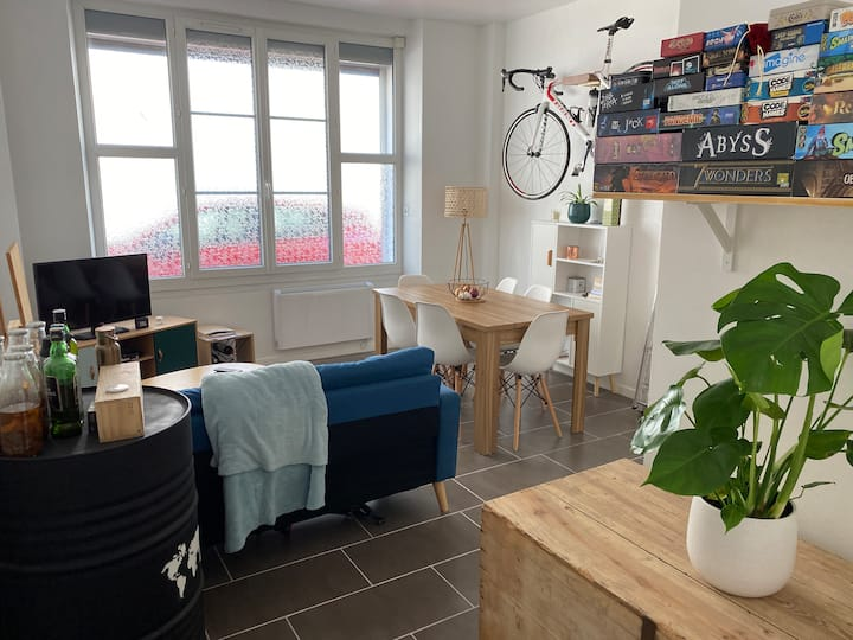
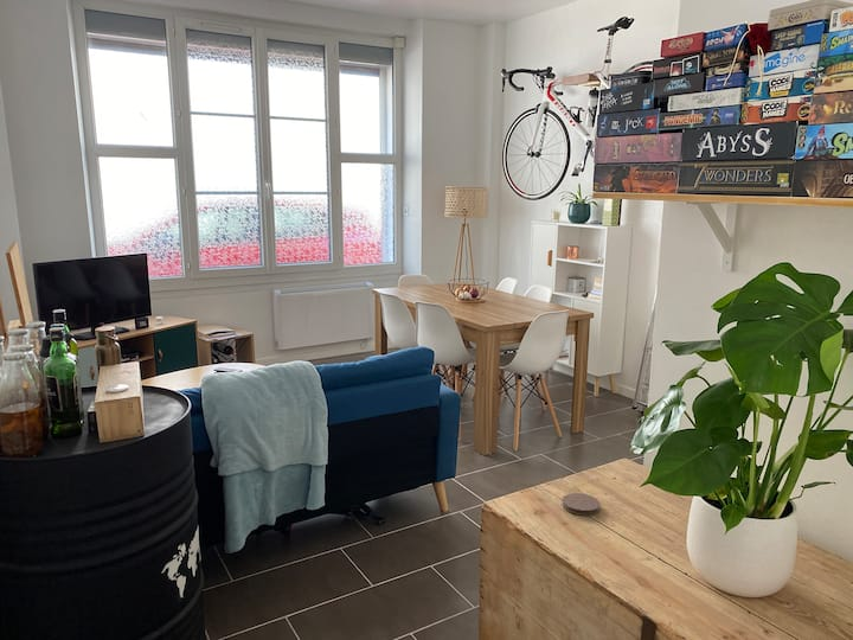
+ coaster (581, 504)
